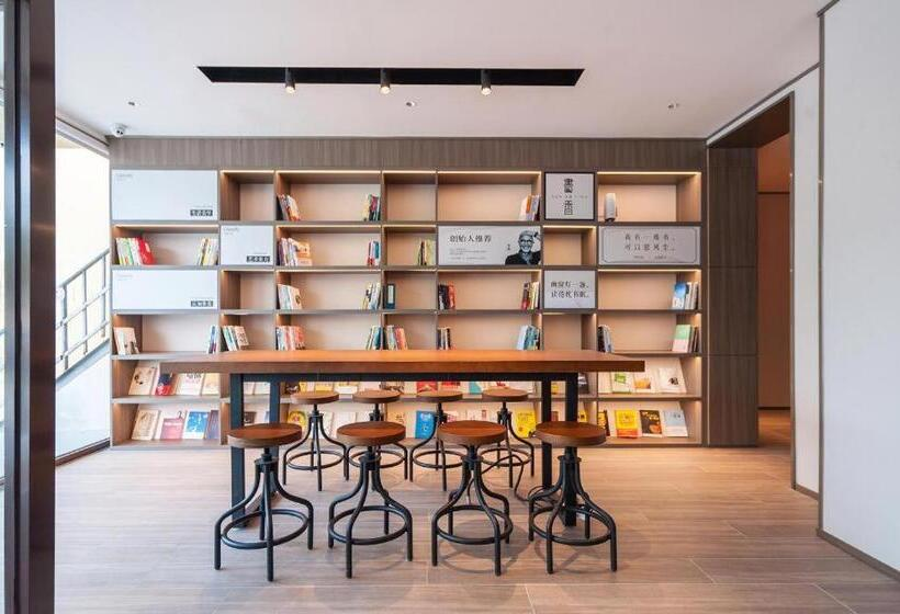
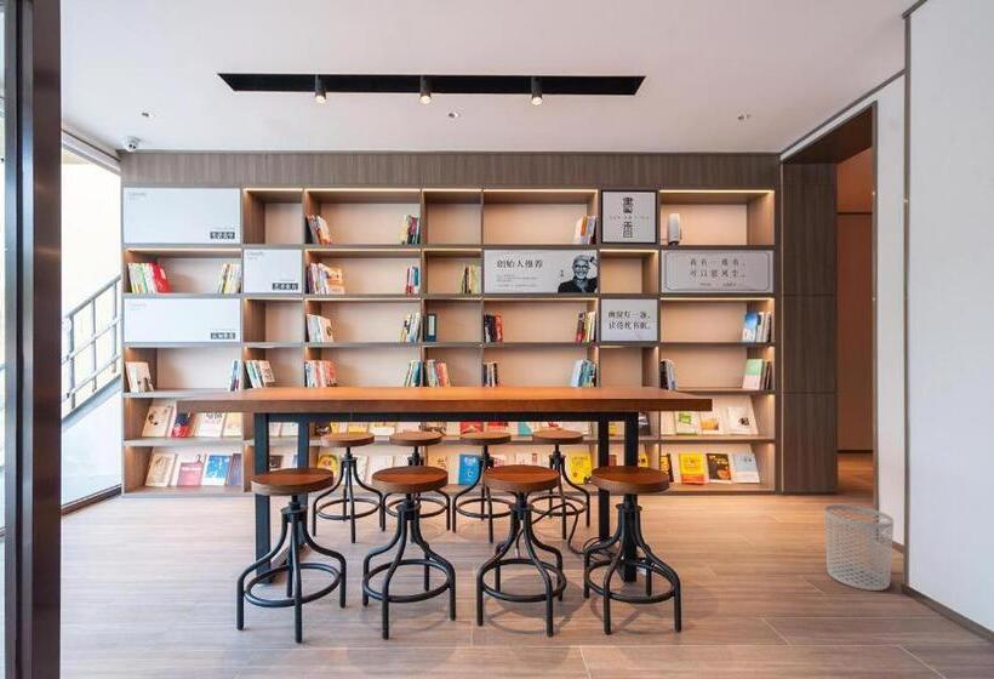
+ waste bin (857, 544)
